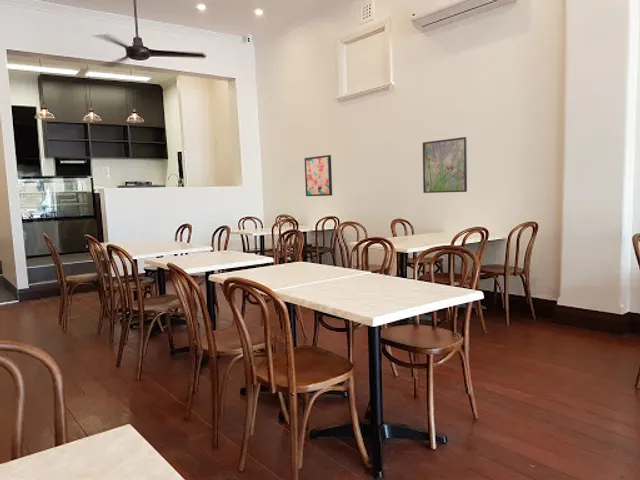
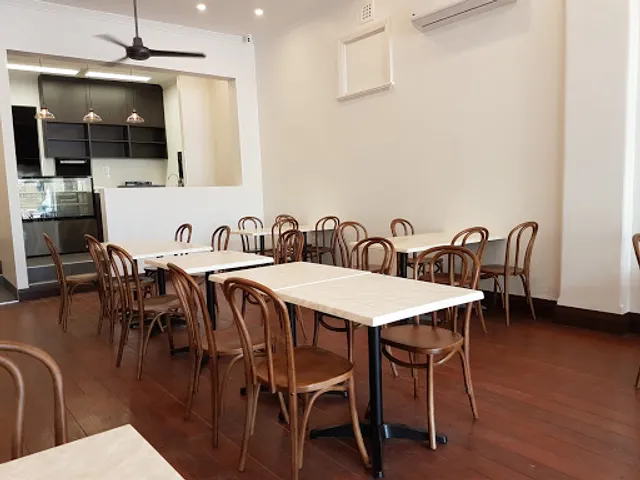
- wall art (318, 176)
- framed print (444, 166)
